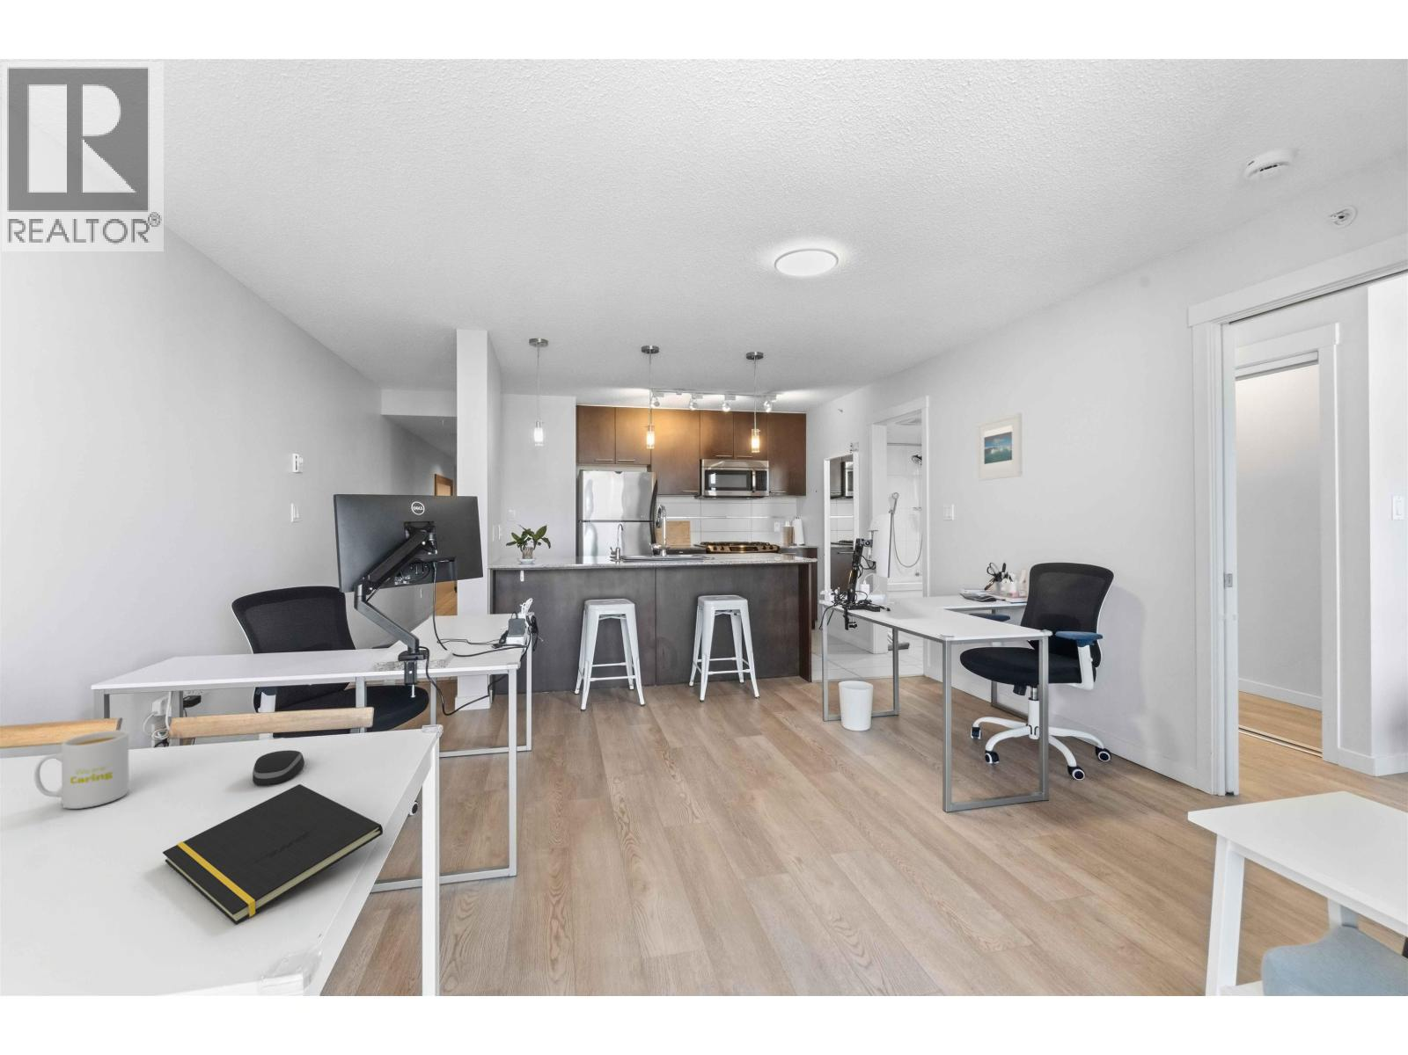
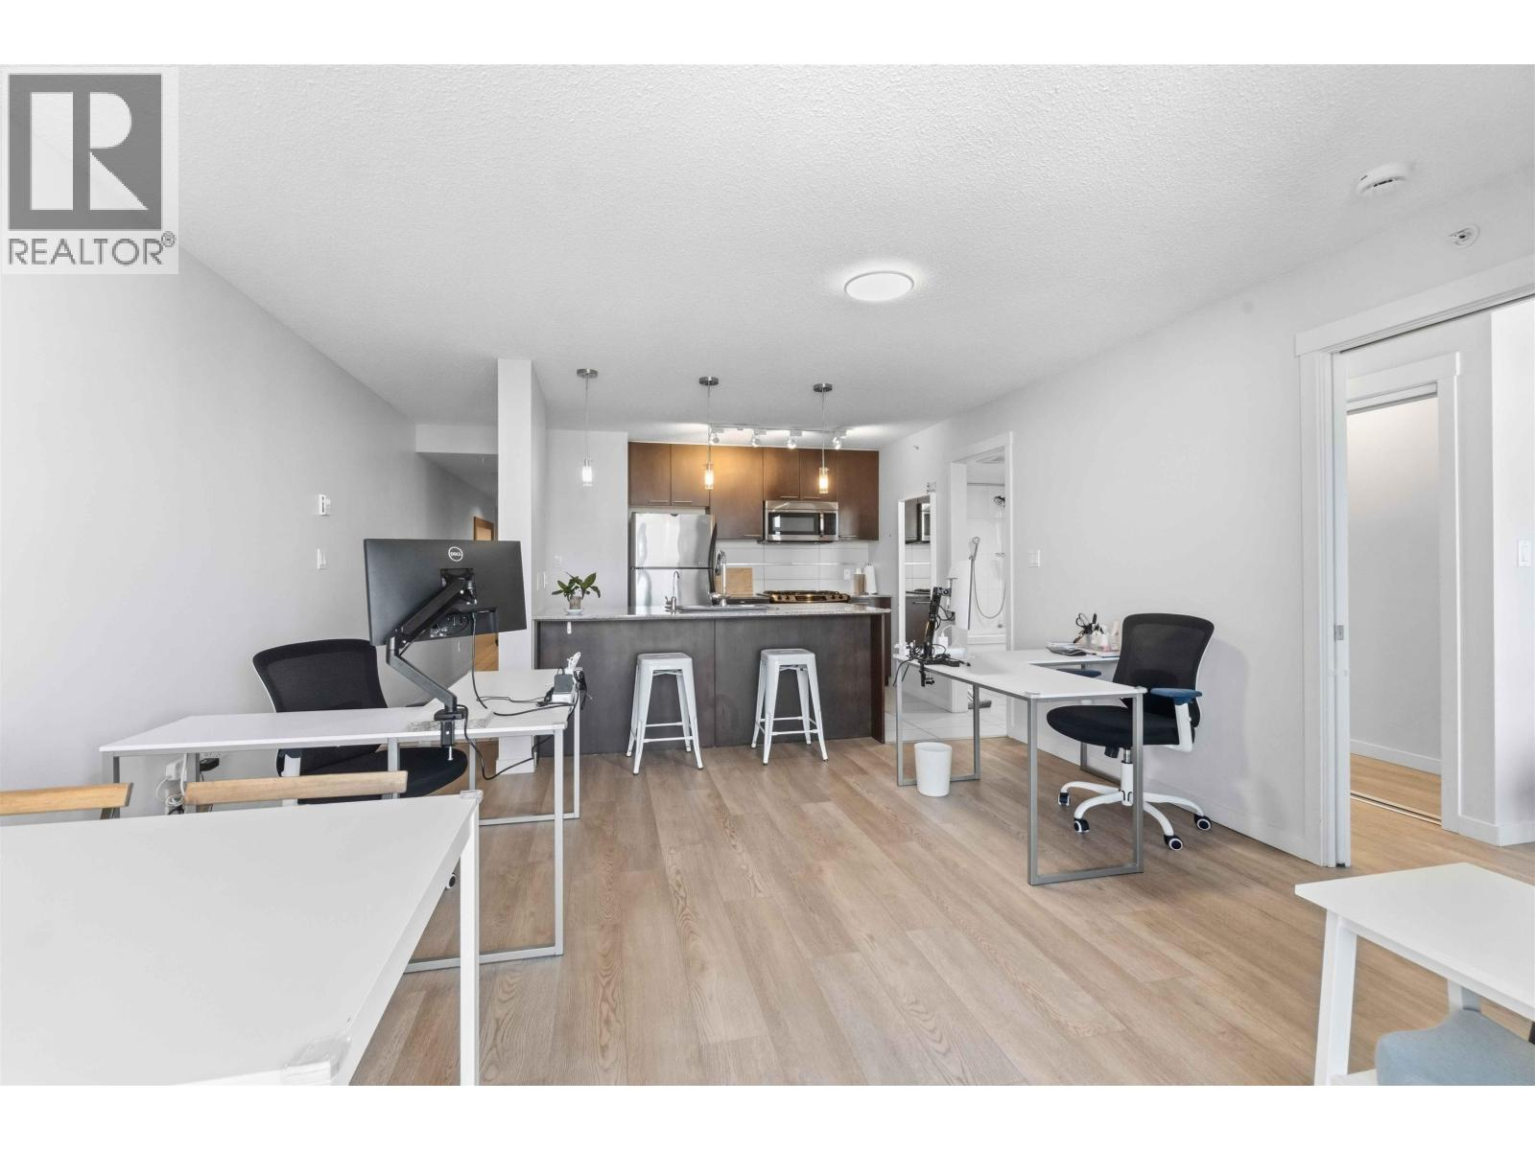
- notepad (273, 842)
- mug (83, 770)
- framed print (998, 449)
- computer mouse (279, 761)
